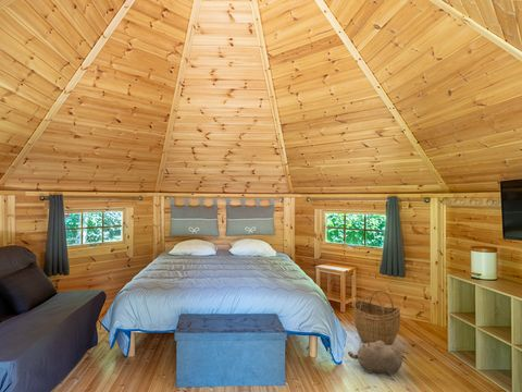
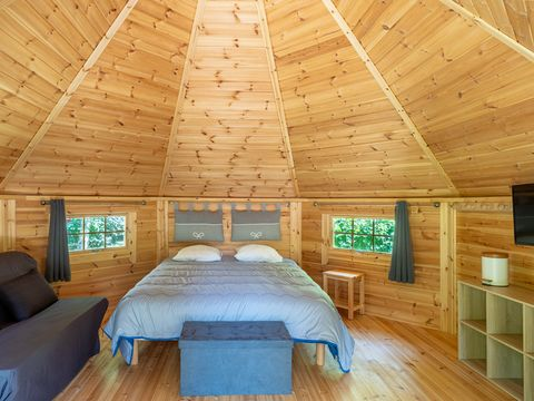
- woven basket (376, 317)
- plush toy (374, 355)
